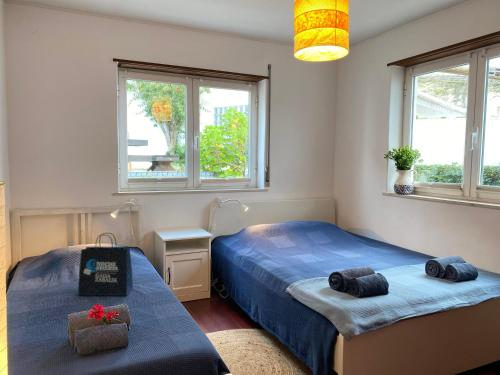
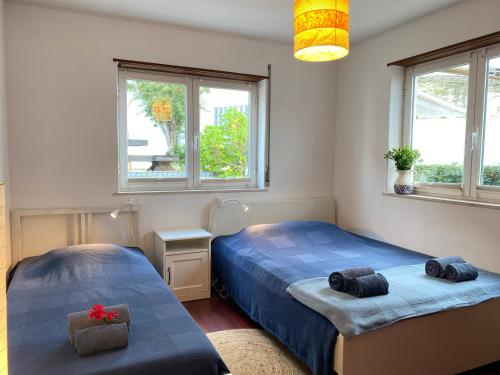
- tote bag (106, 263)
